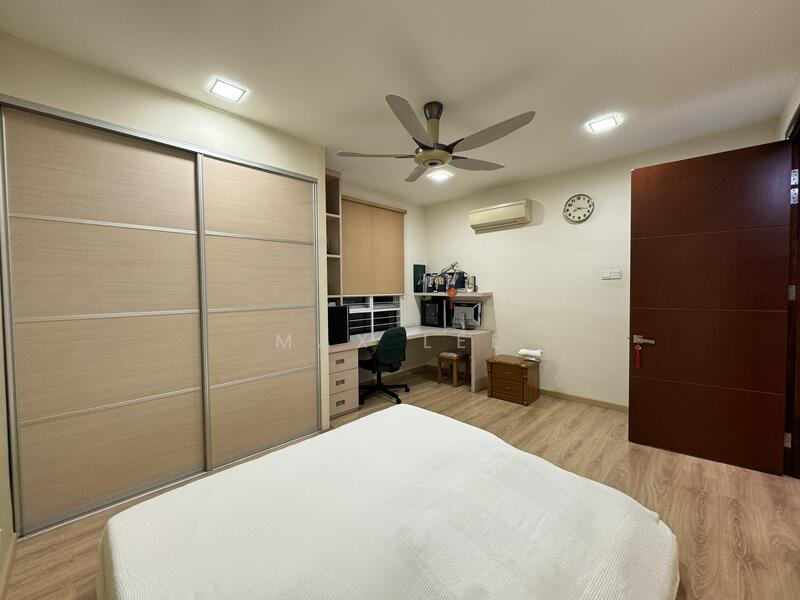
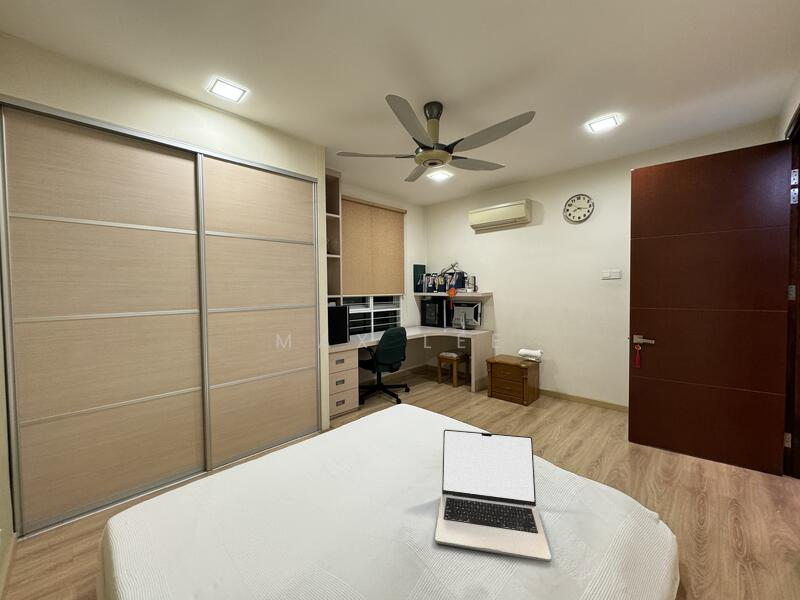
+ laptop (488, 484)
